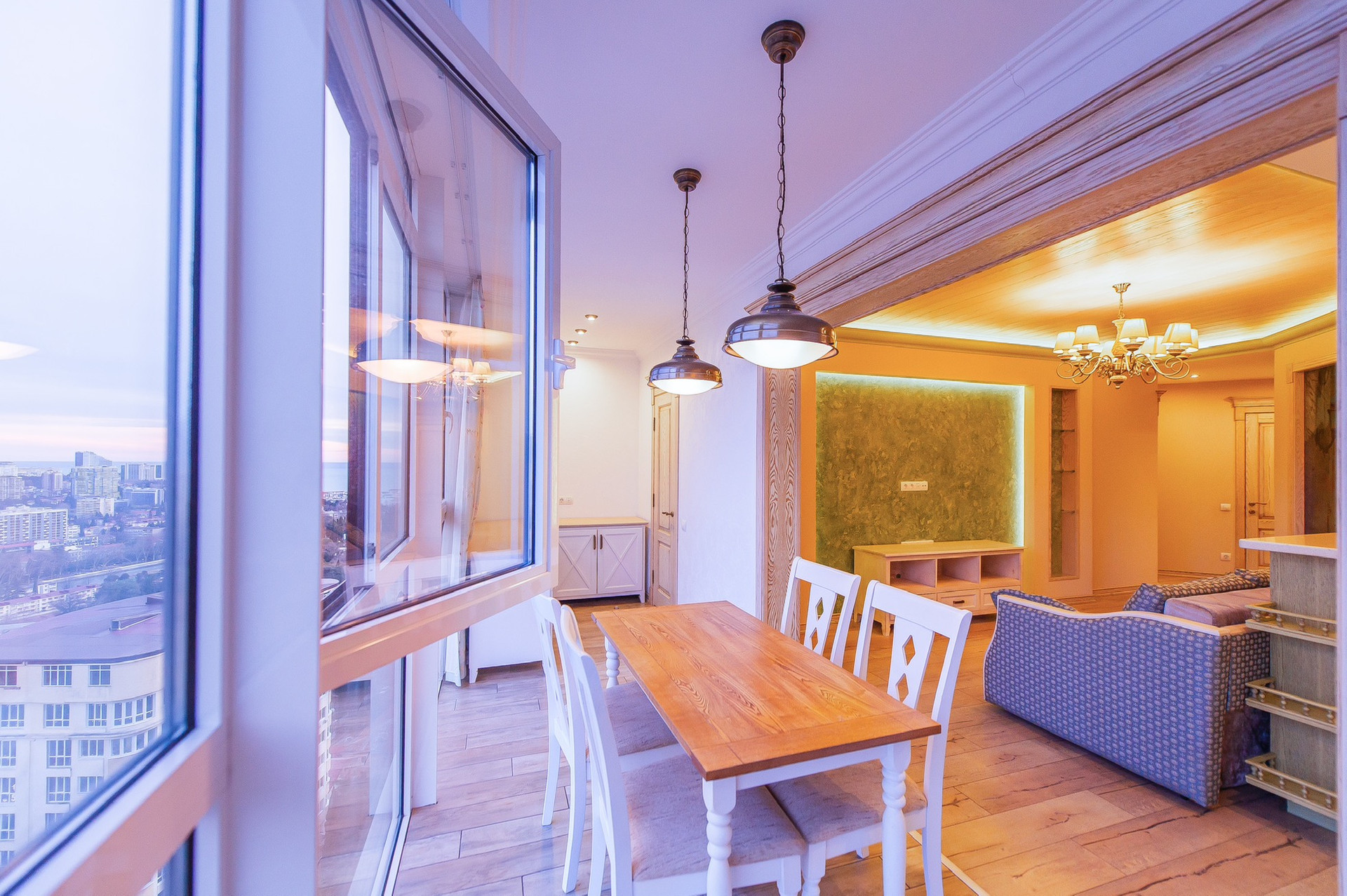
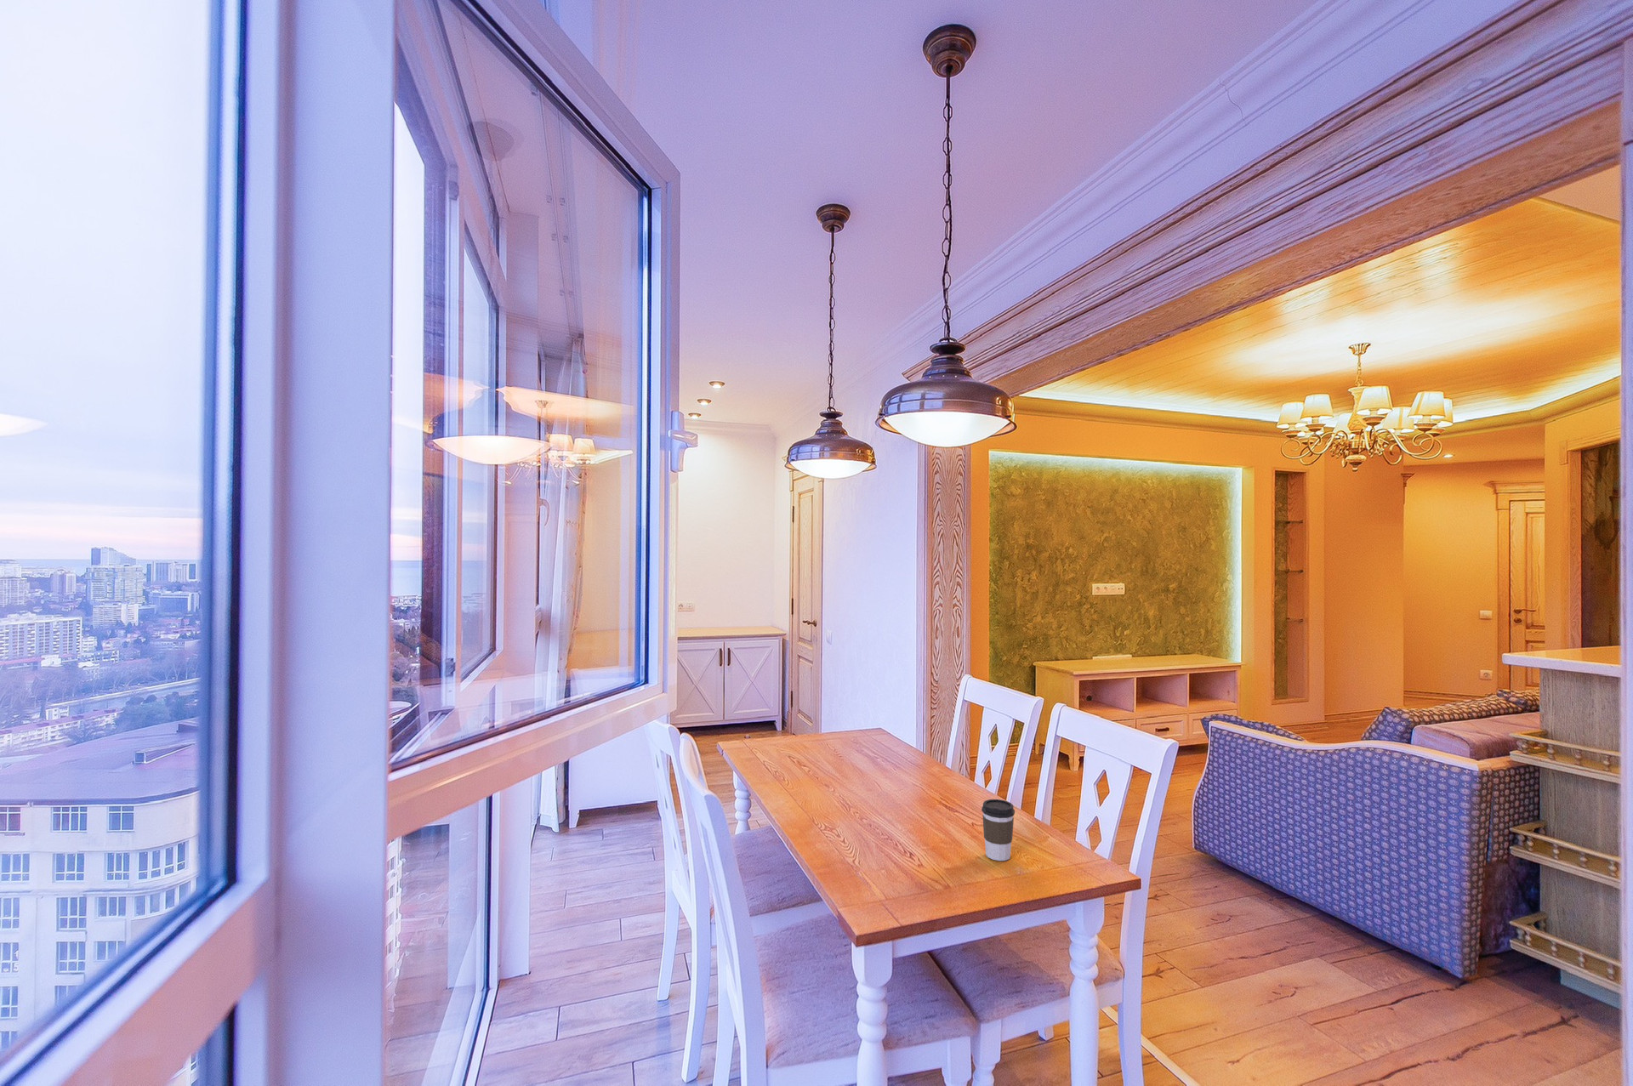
+ coffee cup (998, 829)
